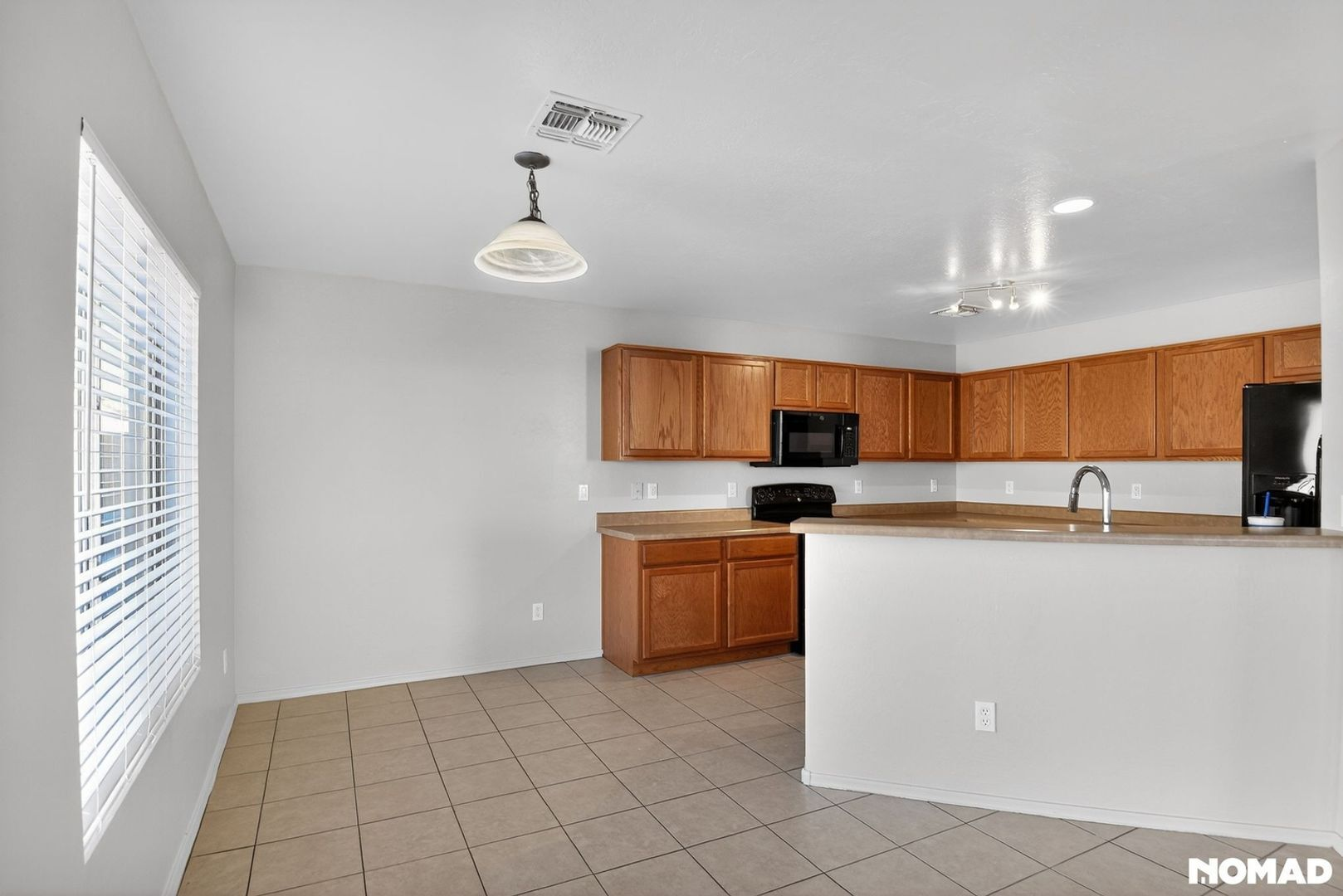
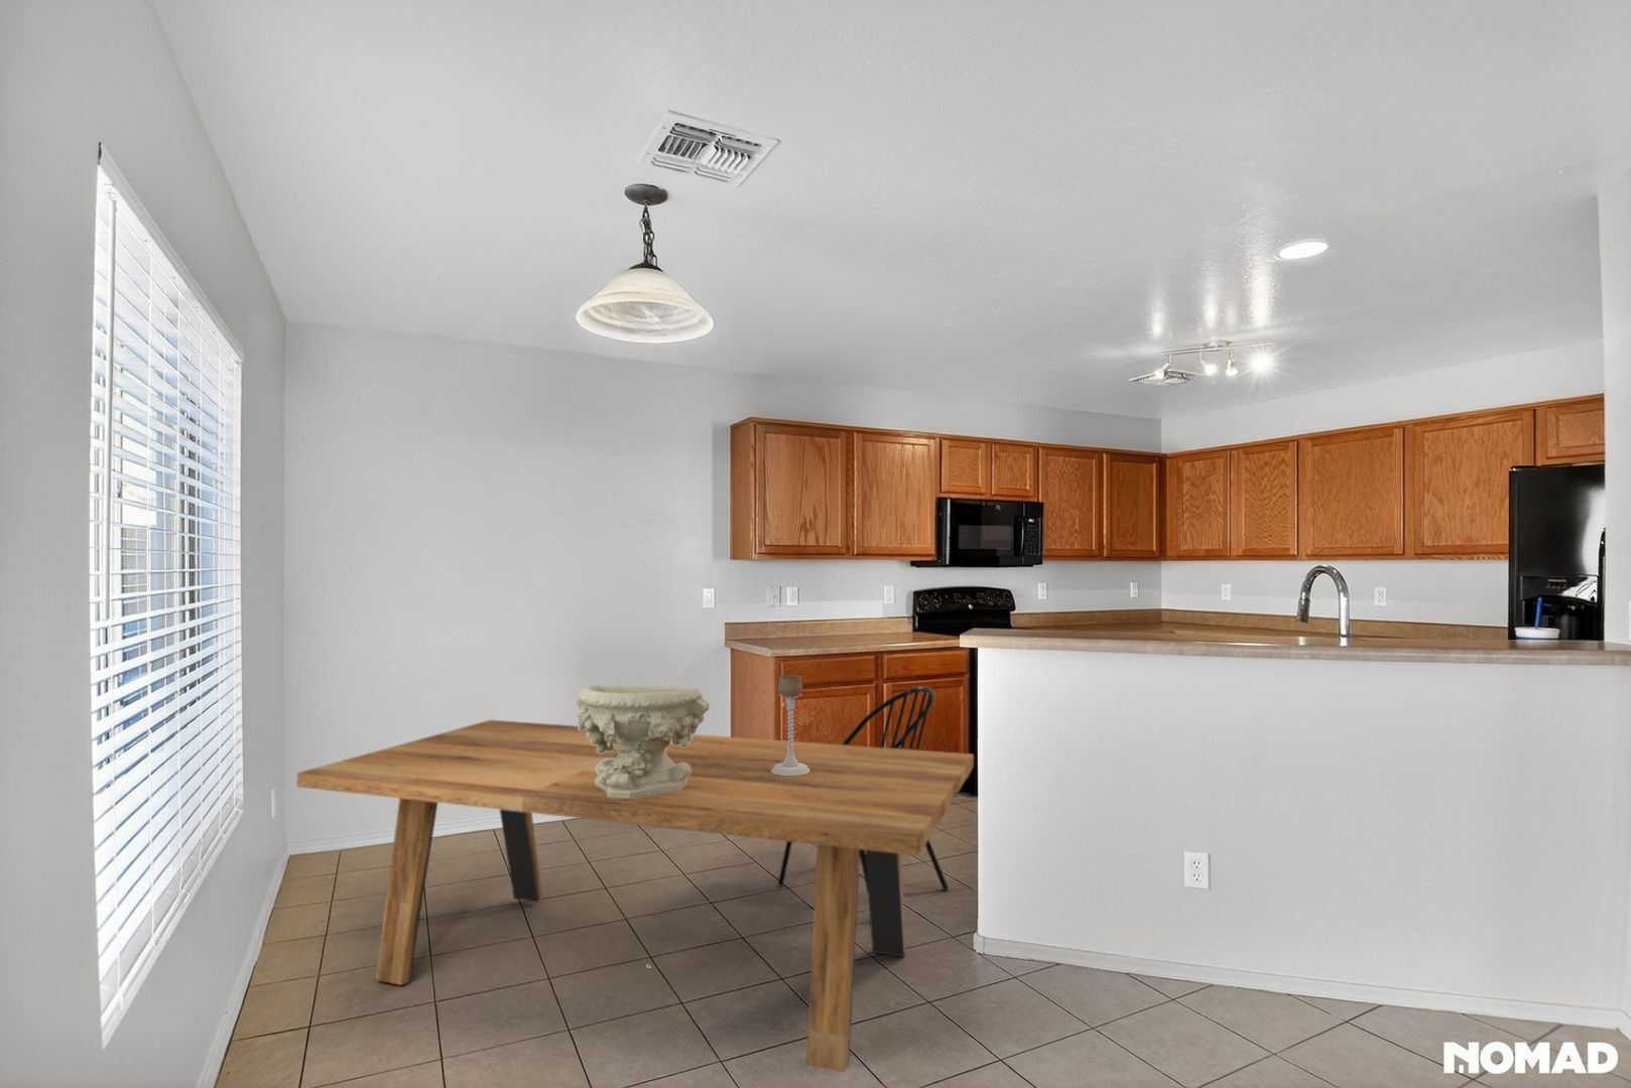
+ dining table (656, 826)
+ decorative bowl (629, 736)
+ dining chair (880, 747)
+ candle holder (791, 722)
